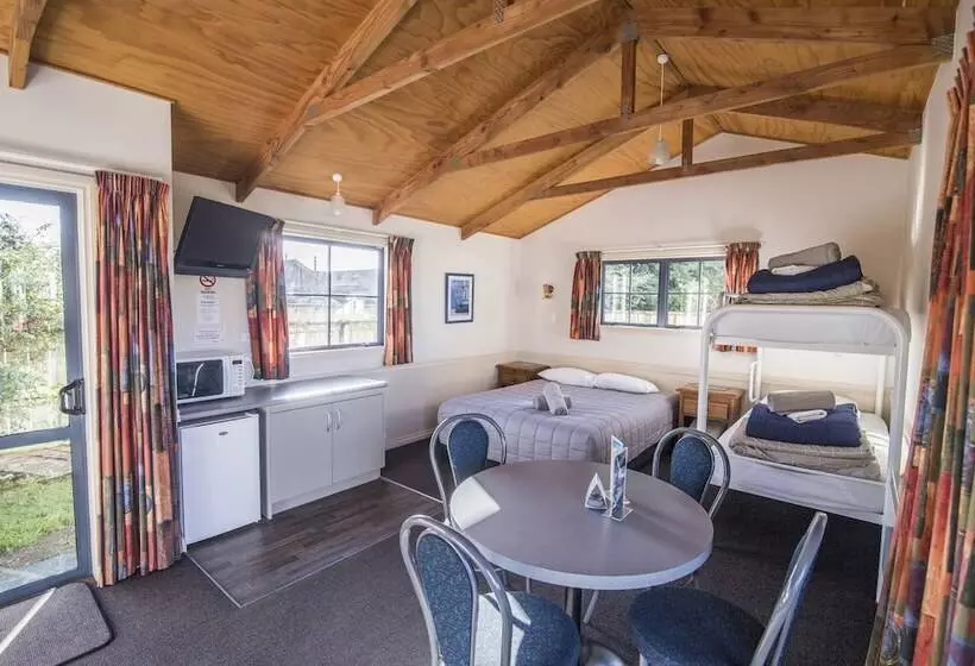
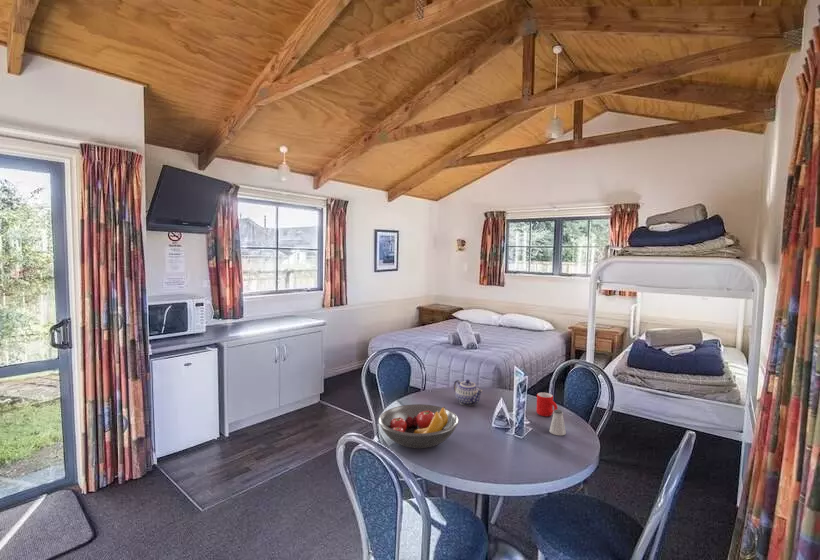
+ mug (547, 405)
+ saltshaker (557, 421)
+ teapot (467, 391)
+ fruit bowl (418, 426)
